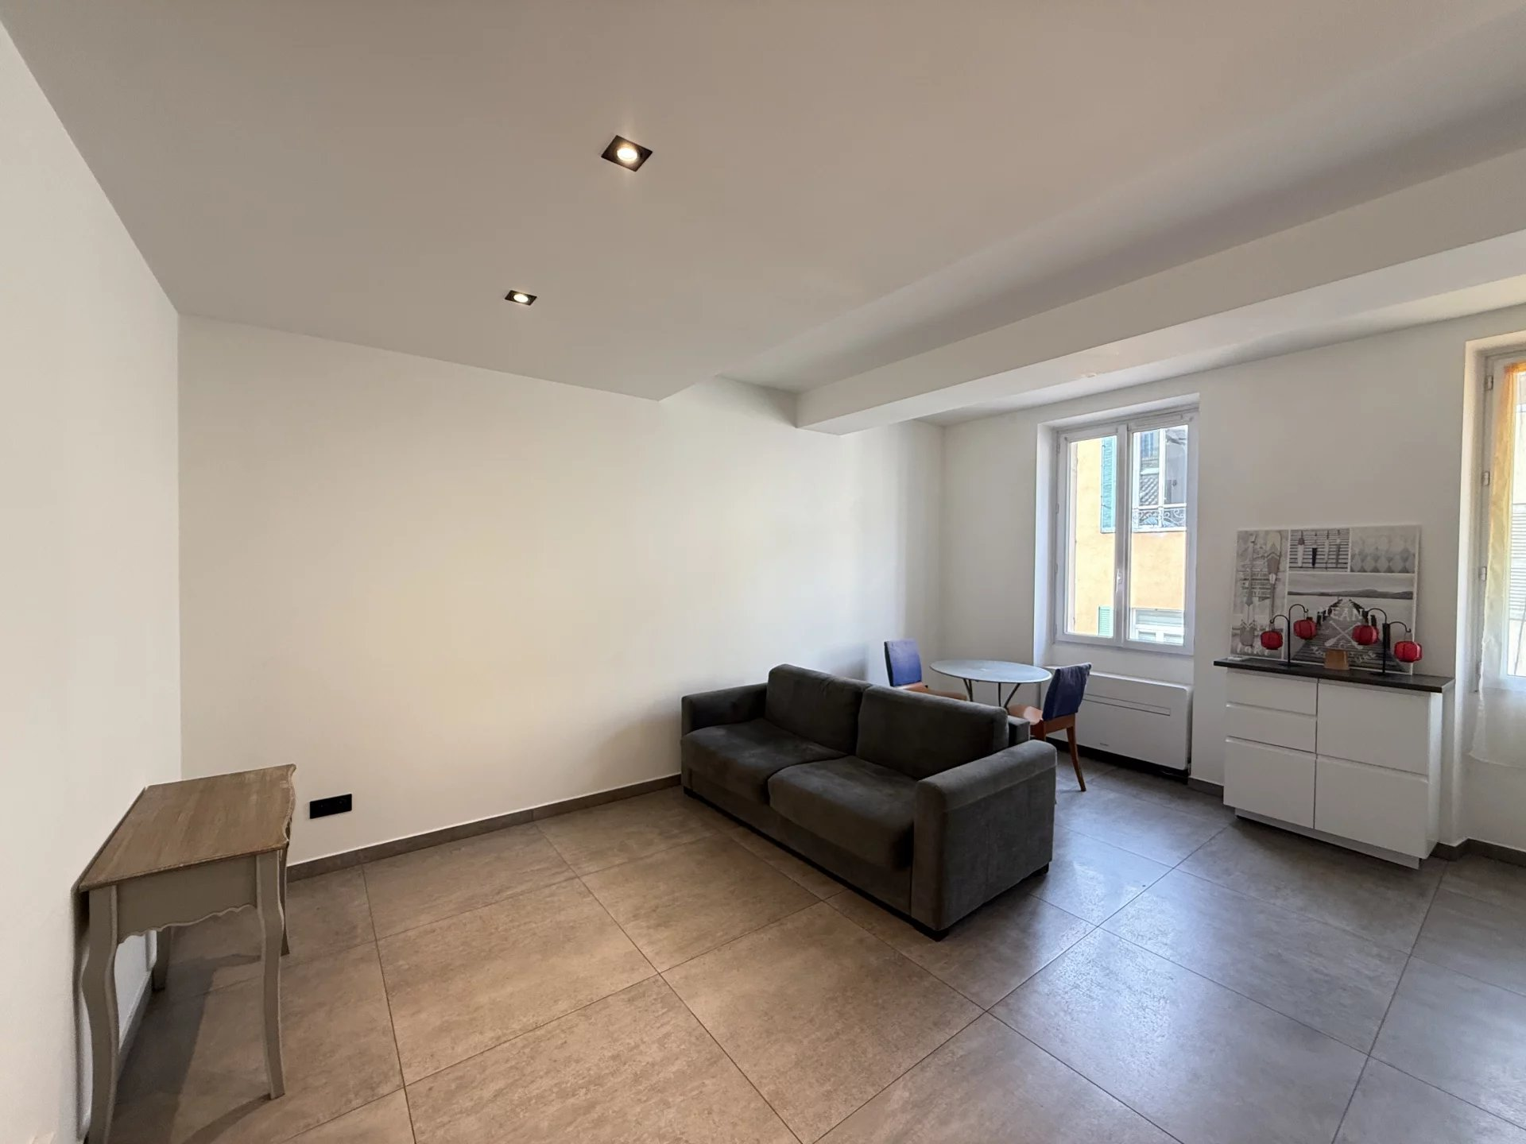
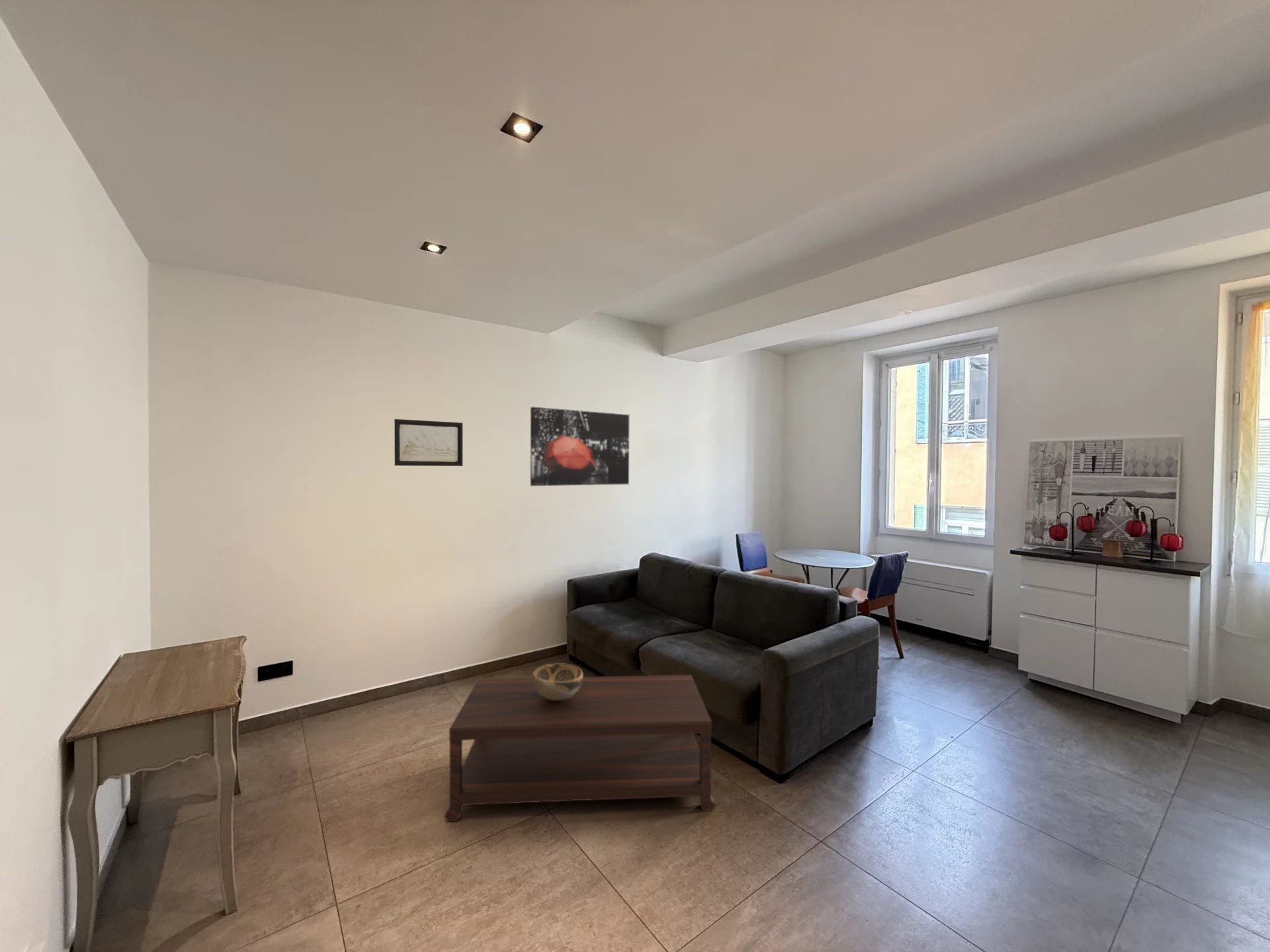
+ decorative bowl (558, 684)
+ wall art (583, 448)
+ wall art (429, 443)
+ coffee table (584, 739)
